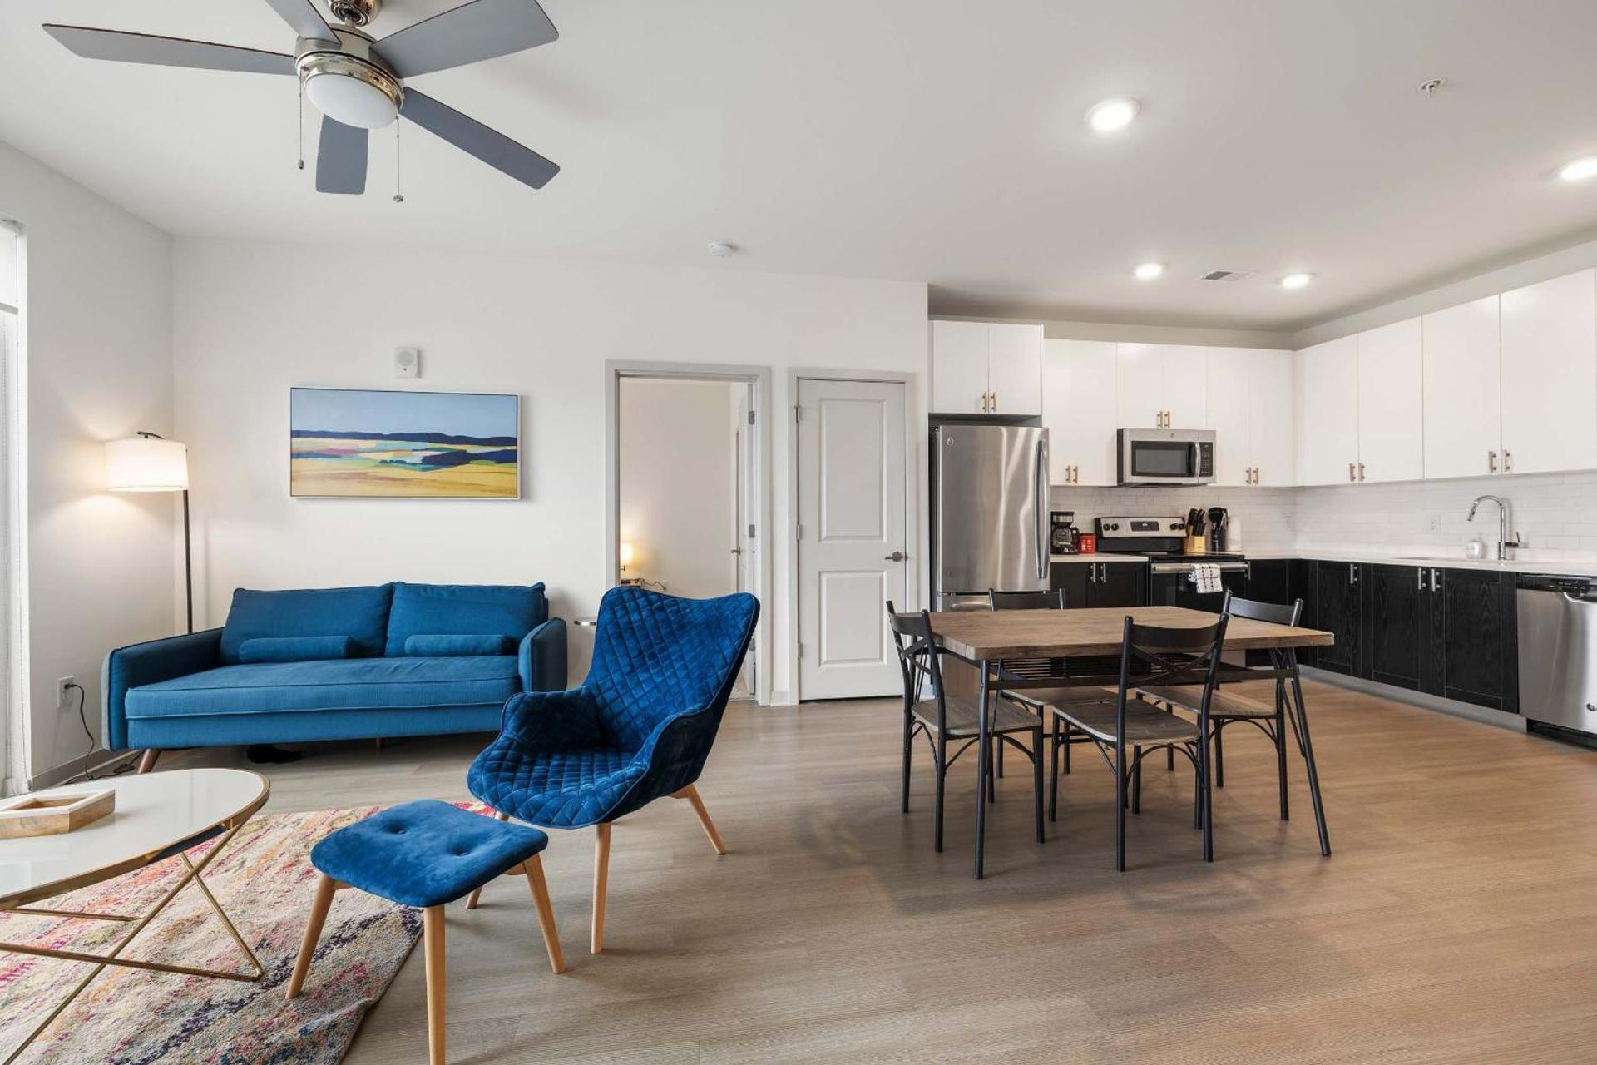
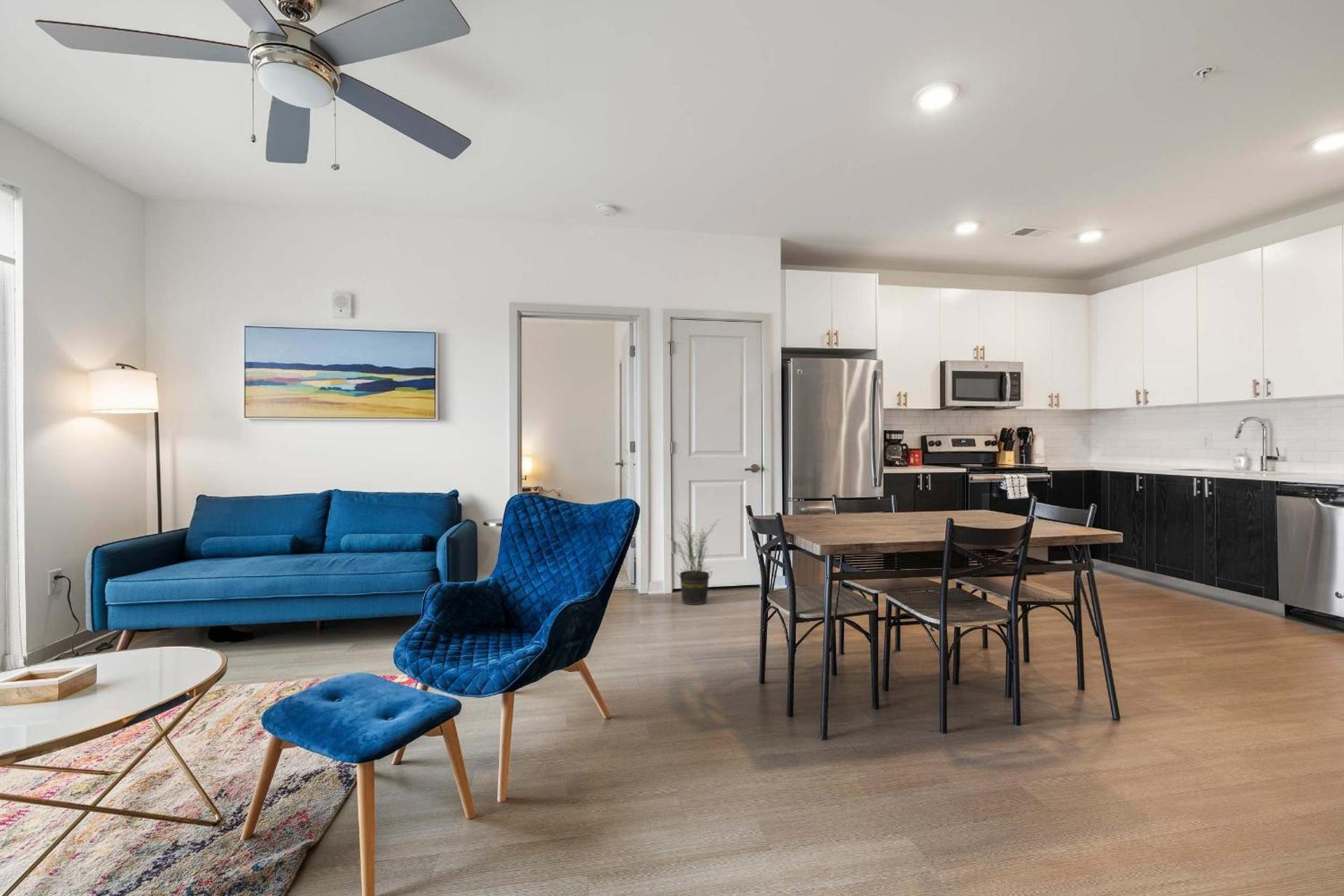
+ potted plant (692, 559)
